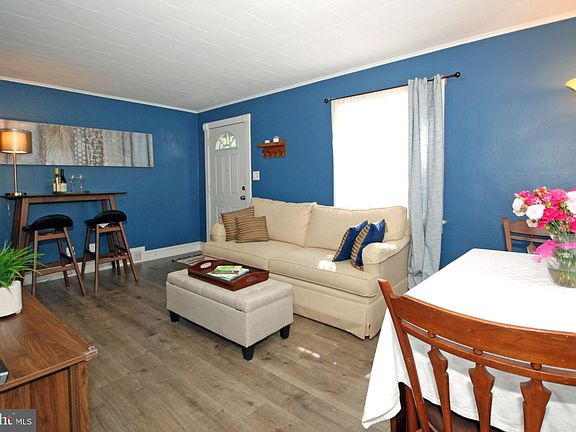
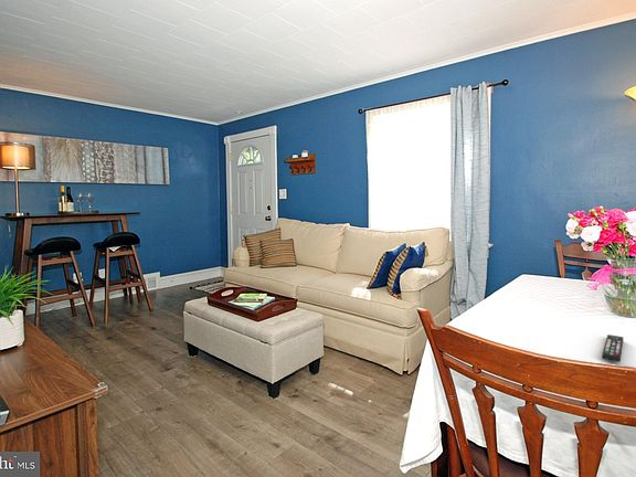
+ remote control (613, 347)
